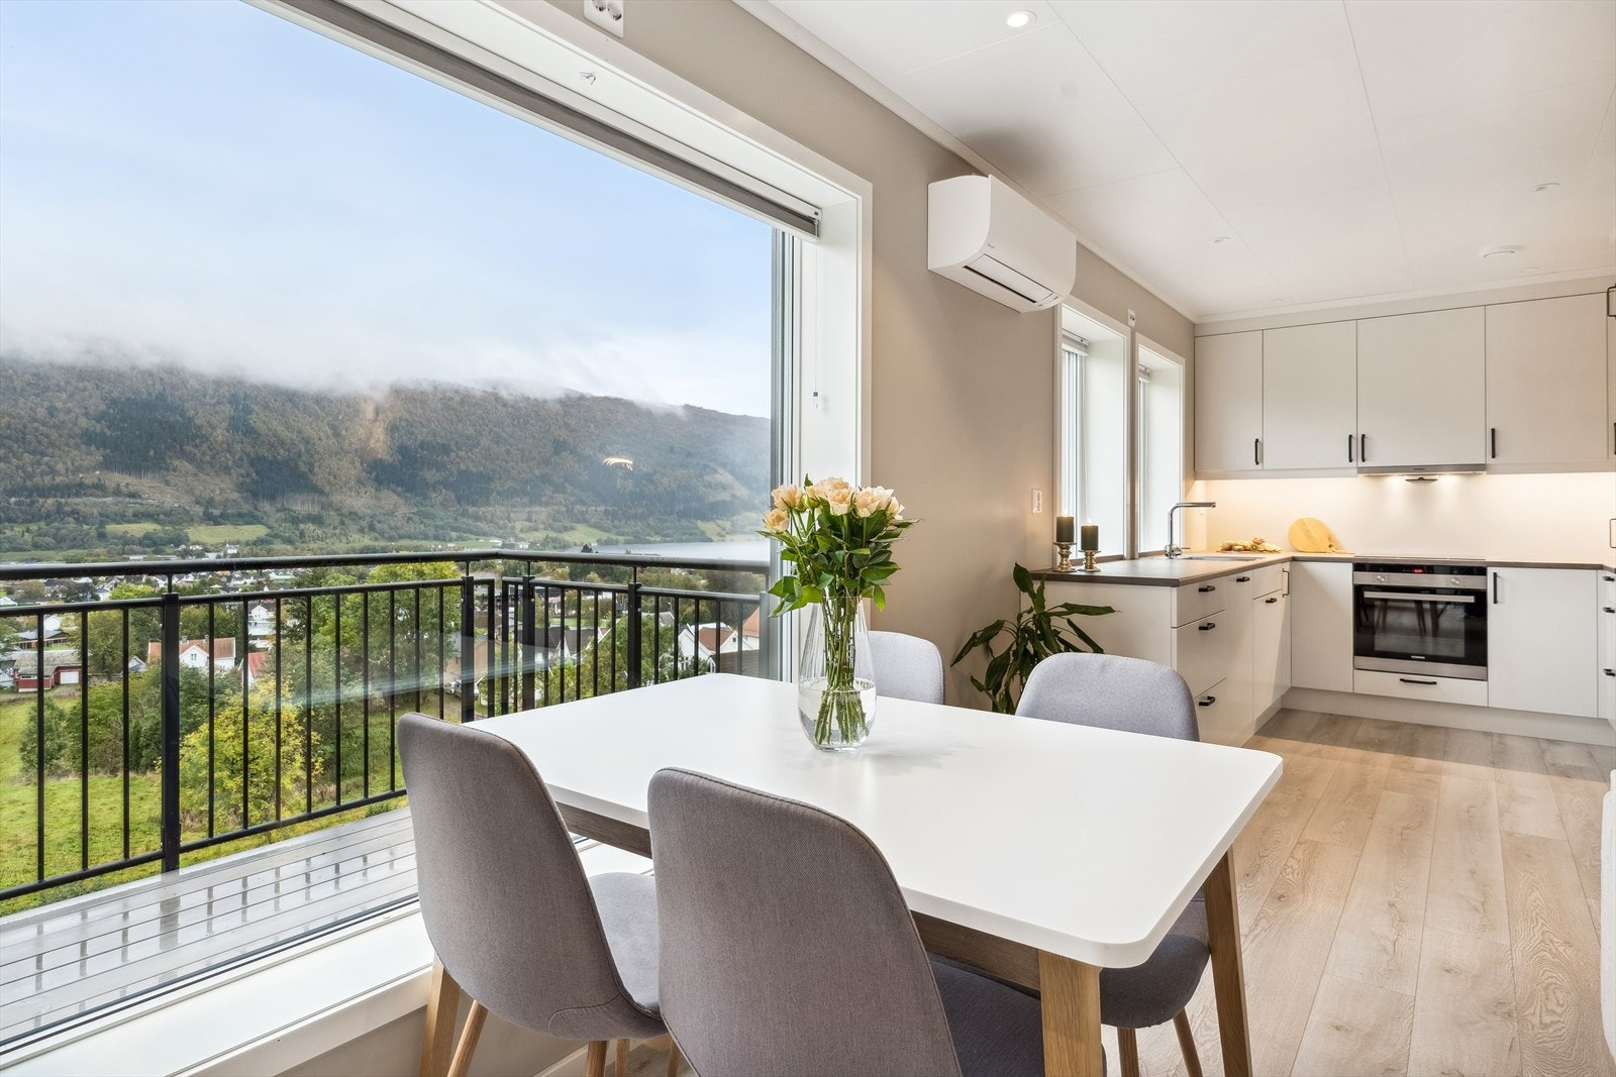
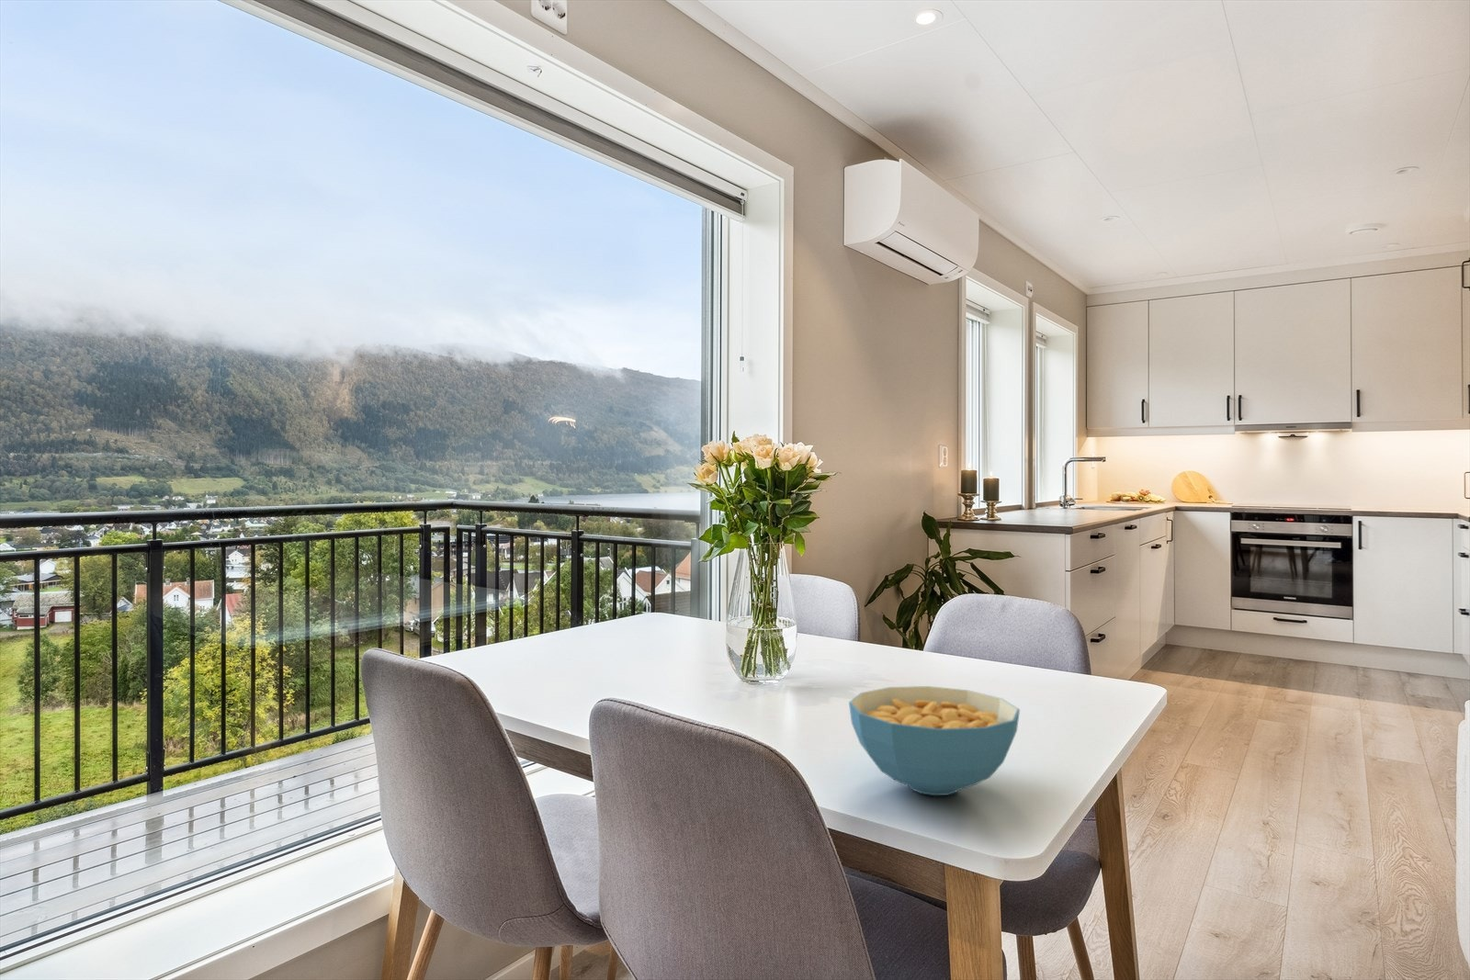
+ cereal bowl (933, 746)
